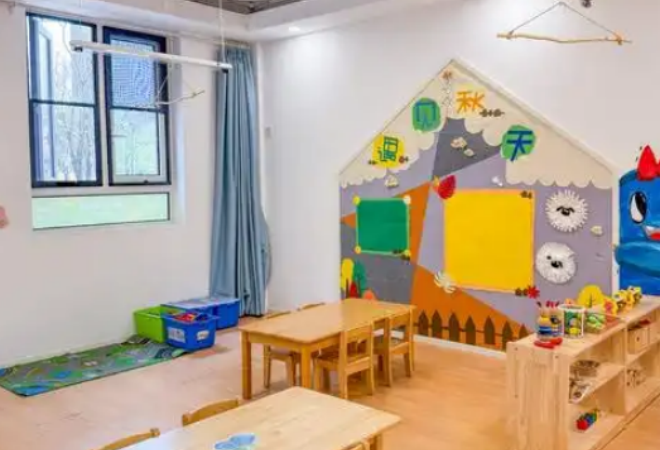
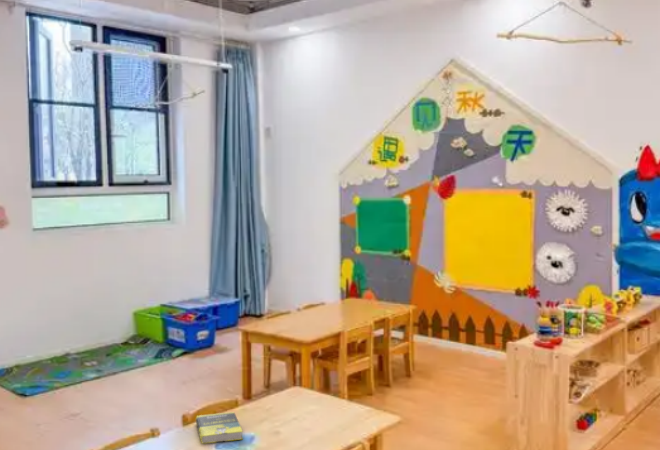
+ book (218, 427)
